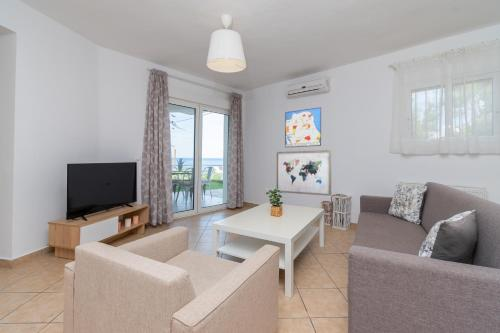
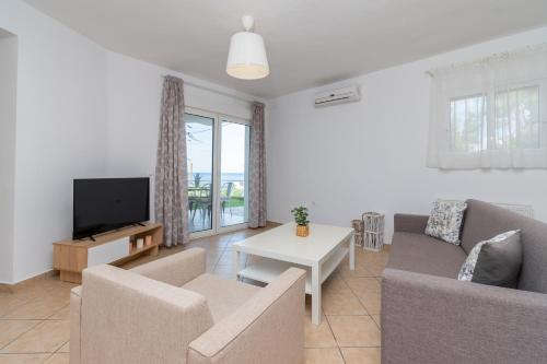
- wall art (302, 128)
- wall art (302, 172)
